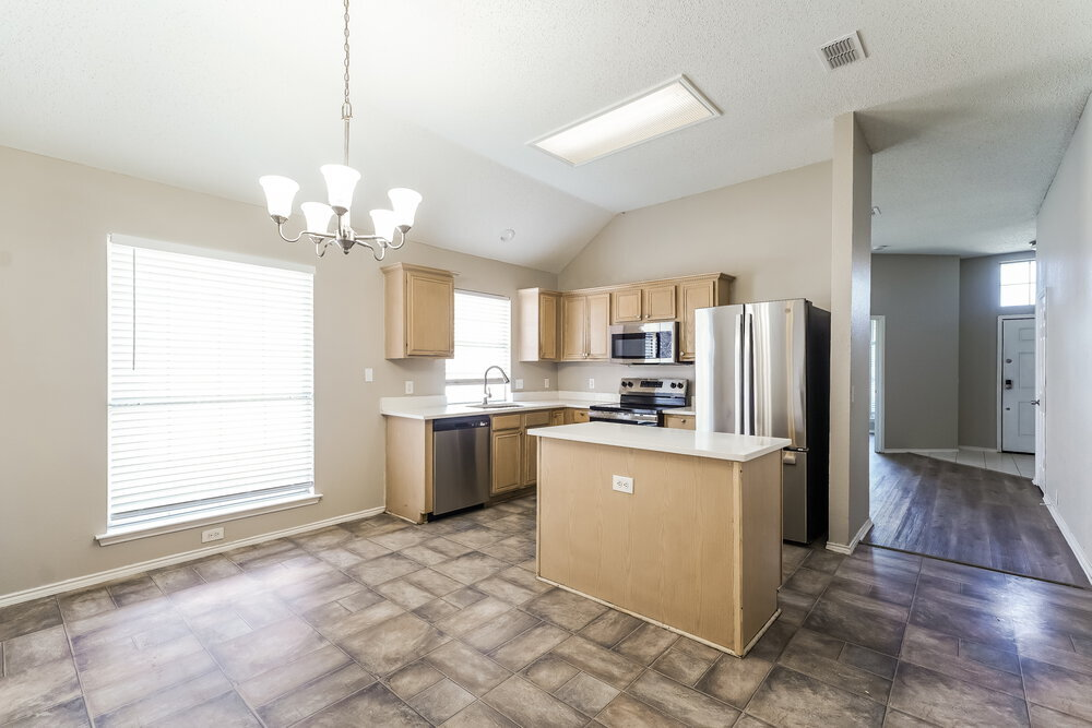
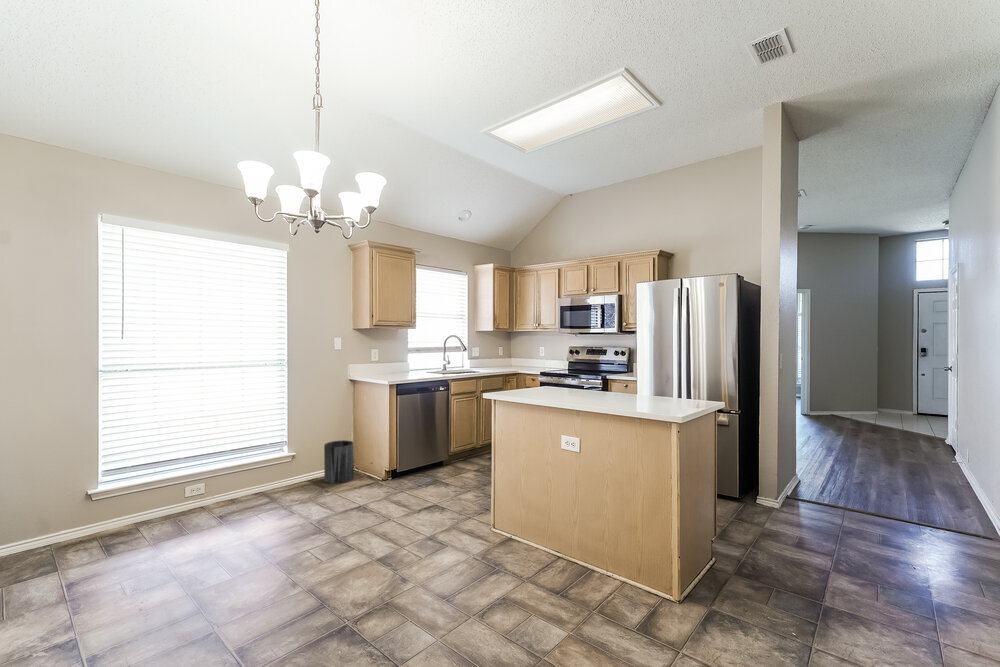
+ trash can (339, 461)
